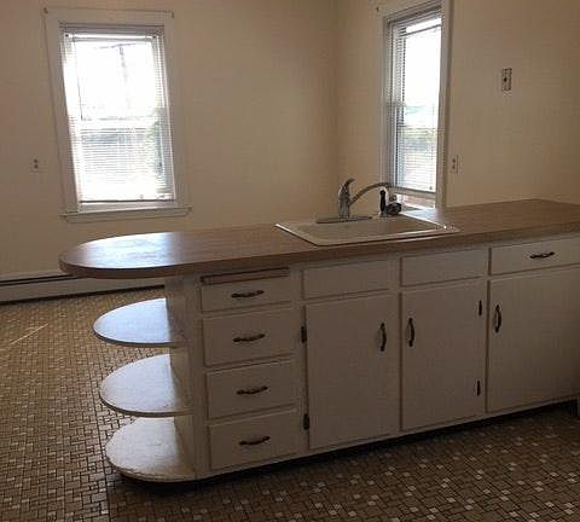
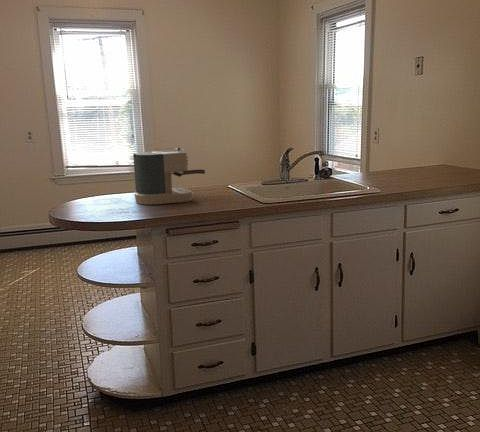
+ coffee maker (170, 173)
